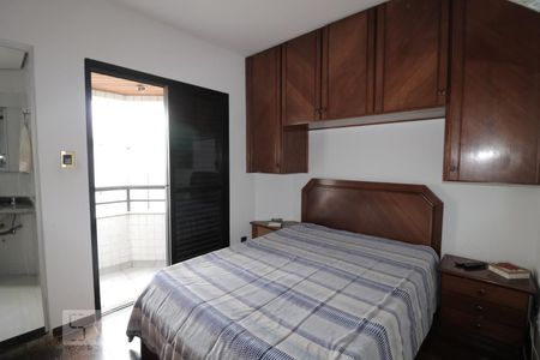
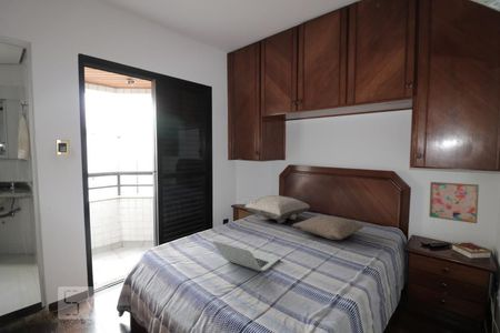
+ pillow (277, 208)
+ pillow (328, 225)
+ wall art (452, 201)
+ laptop (247, 250)
